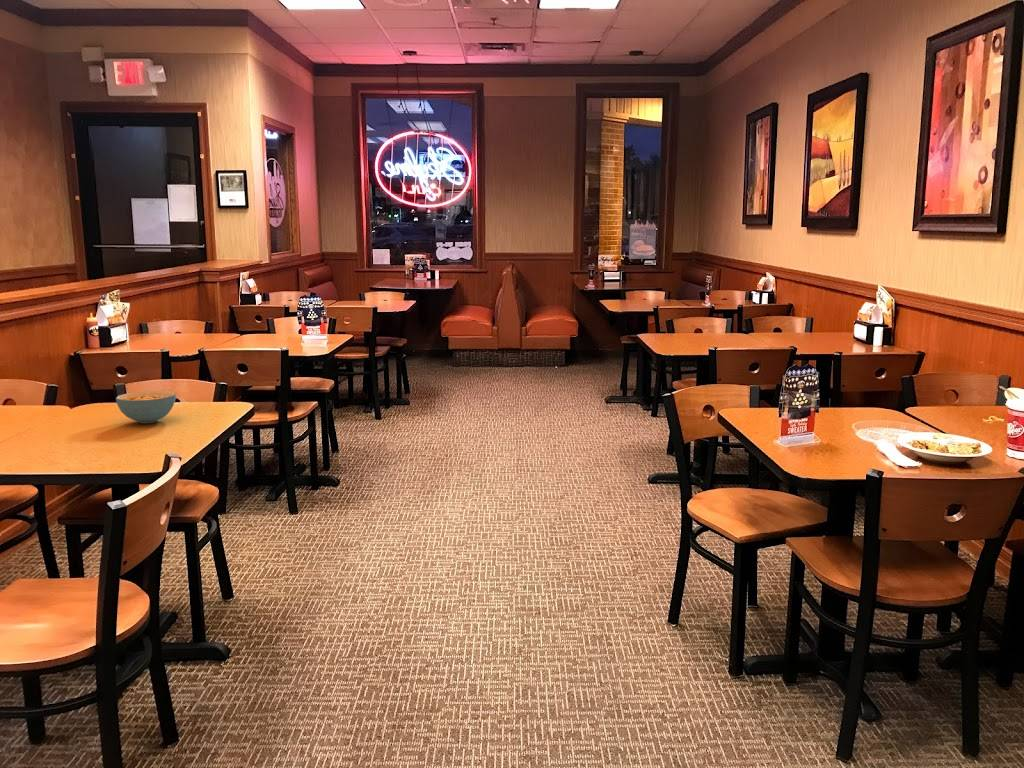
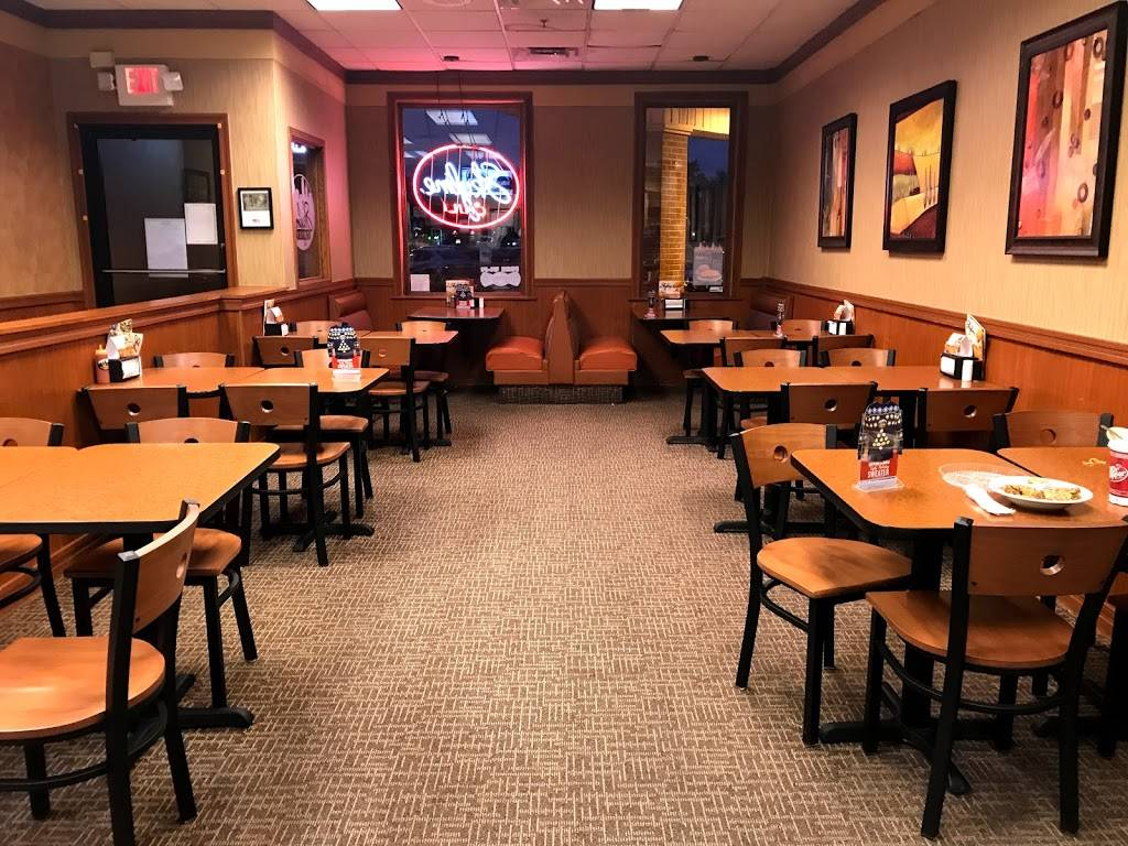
- cereal bowl (147, 408)
